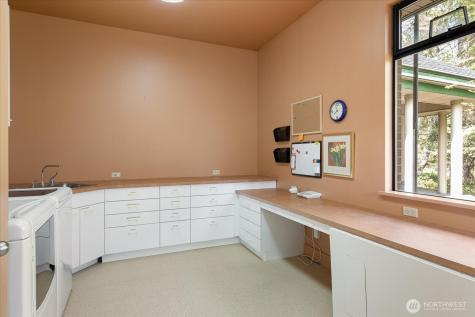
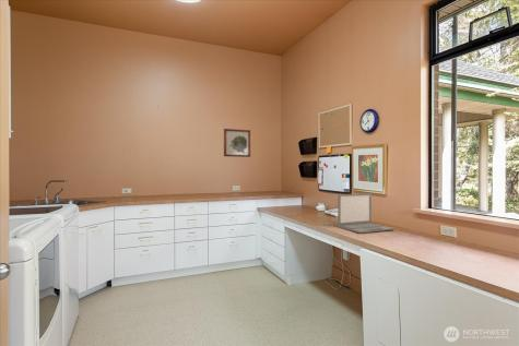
+ laptop (365, 212)
+ wall art (237, 143)
